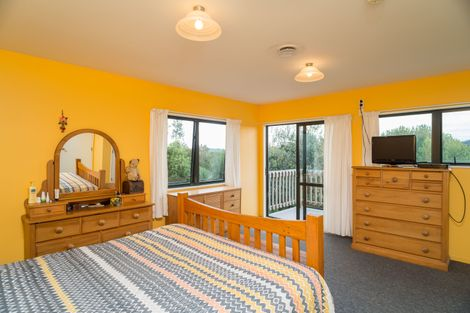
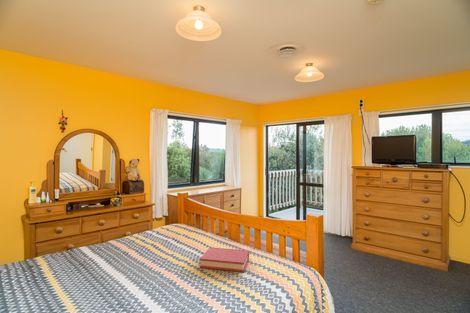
+ hardback book (225, 258)
